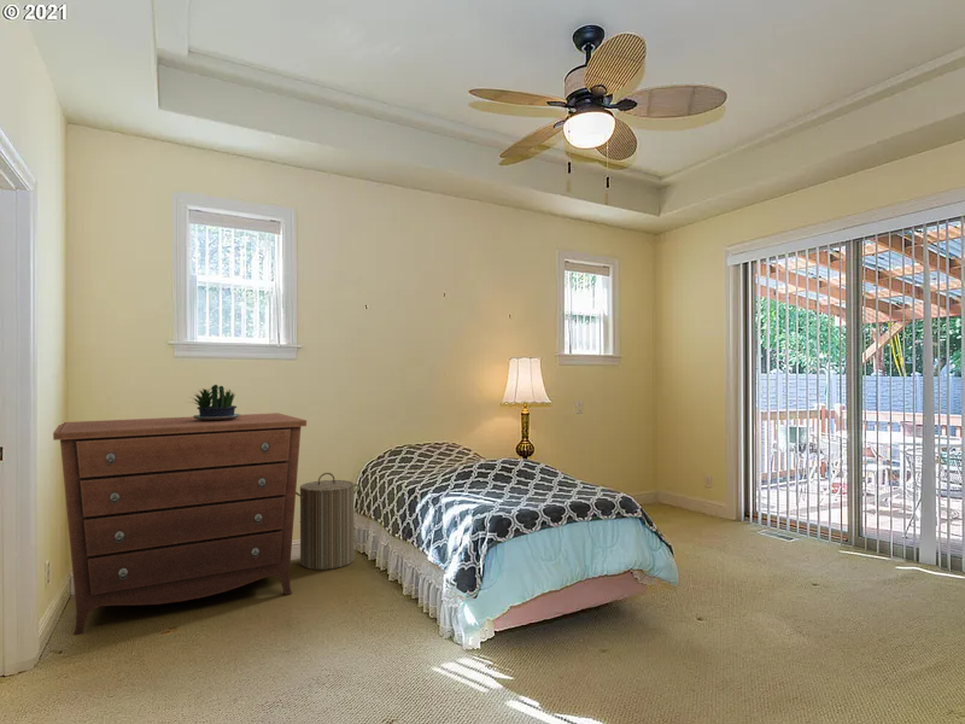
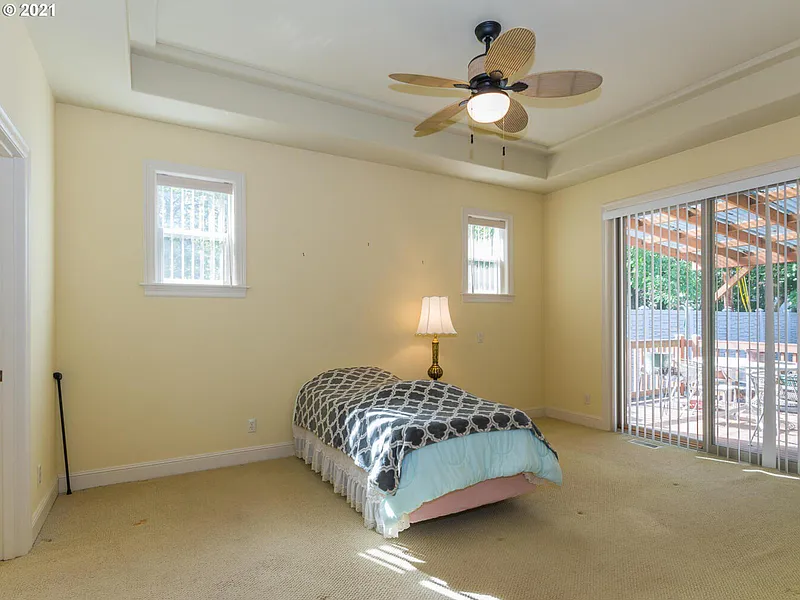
- dresser (185, 508)
- potted plant (212, 402)
- laundry hamper (327, 516)
